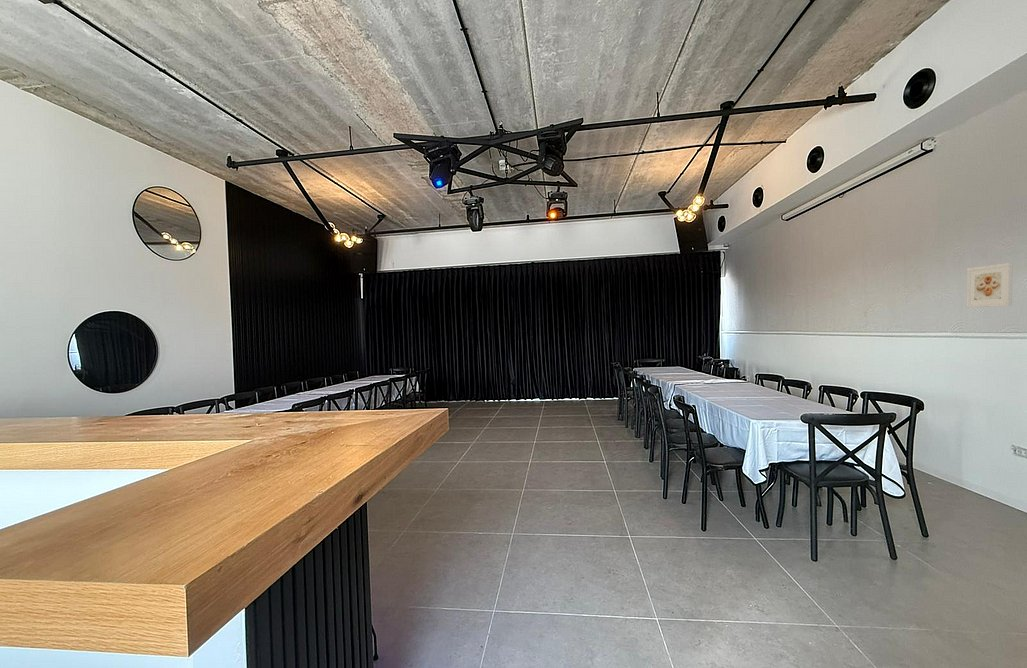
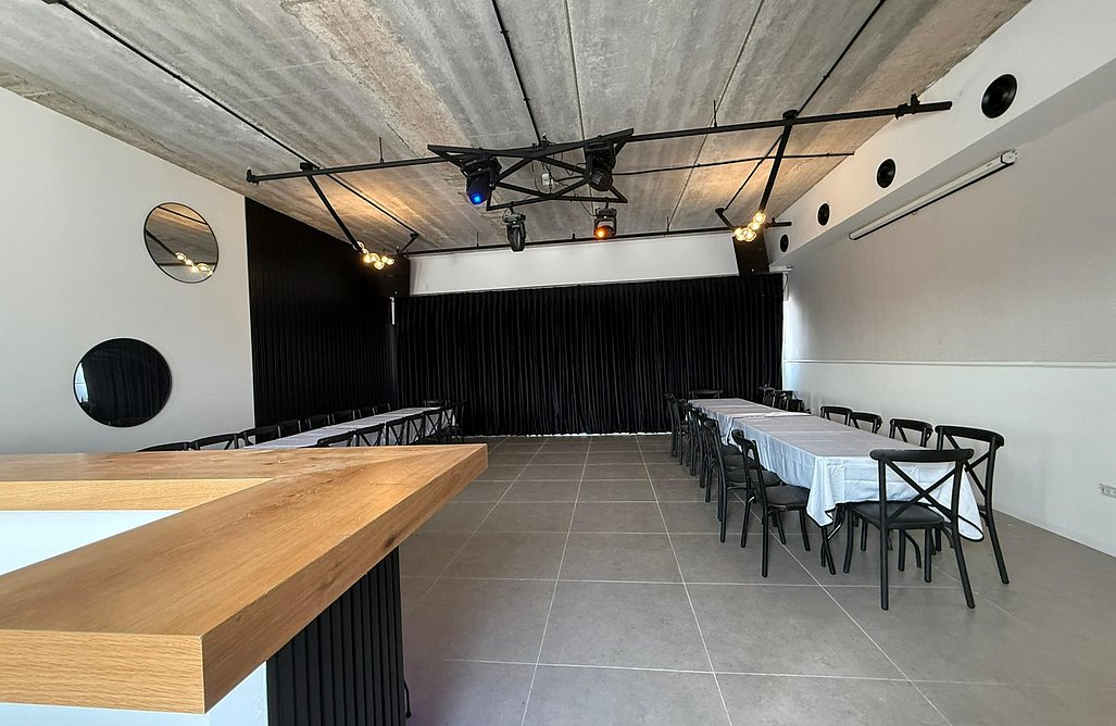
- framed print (988, 286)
